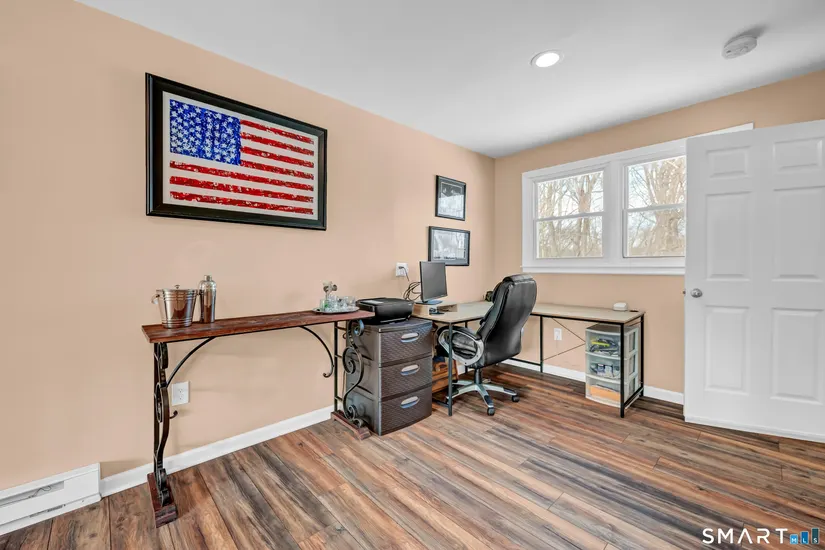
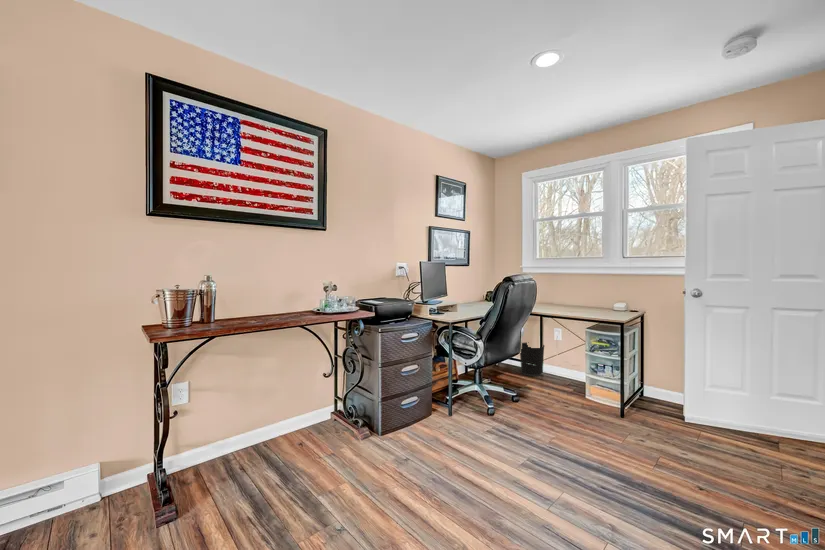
+ wastebasket (531, 359)
